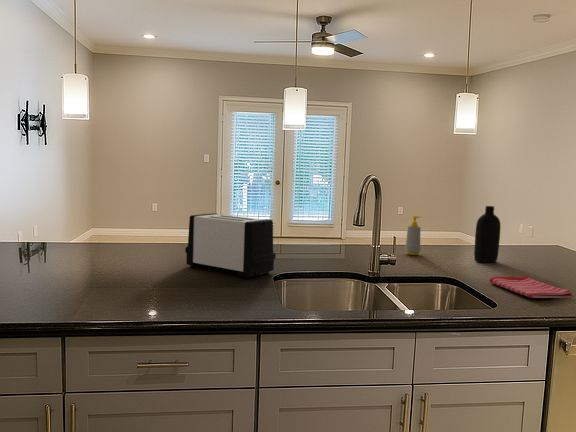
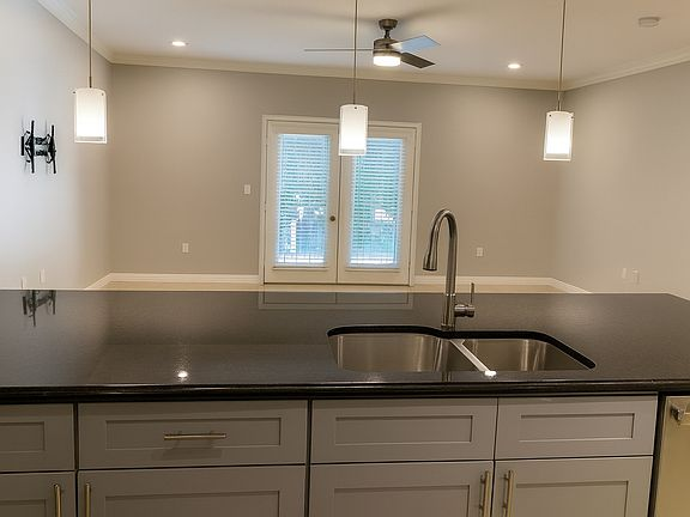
- bottle (487, 233)
- toaster (229, 243)
- dish towel (528, 286)
- soap bottle (413, 234)
